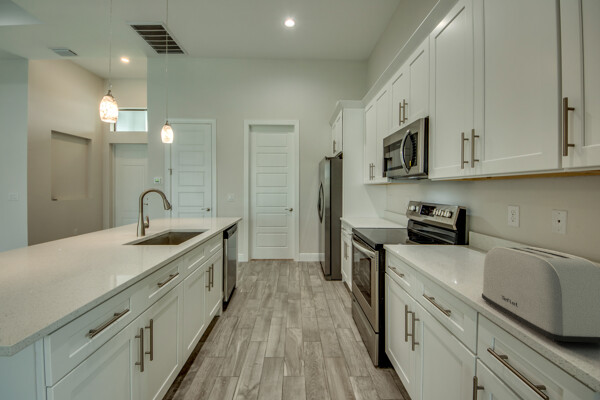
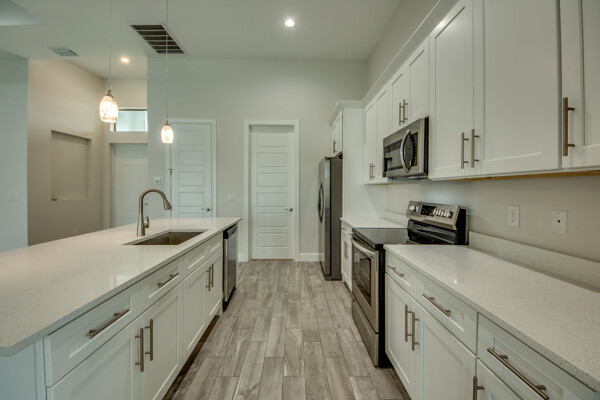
- toaster (534, 284)
